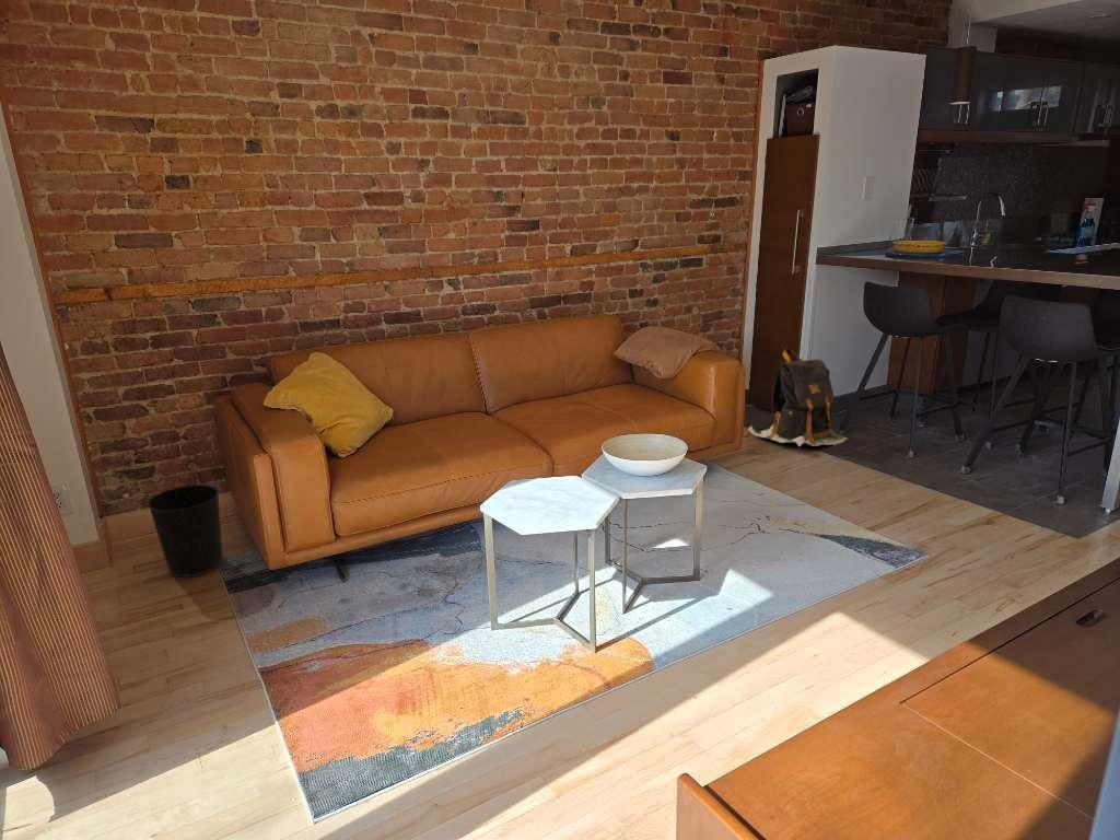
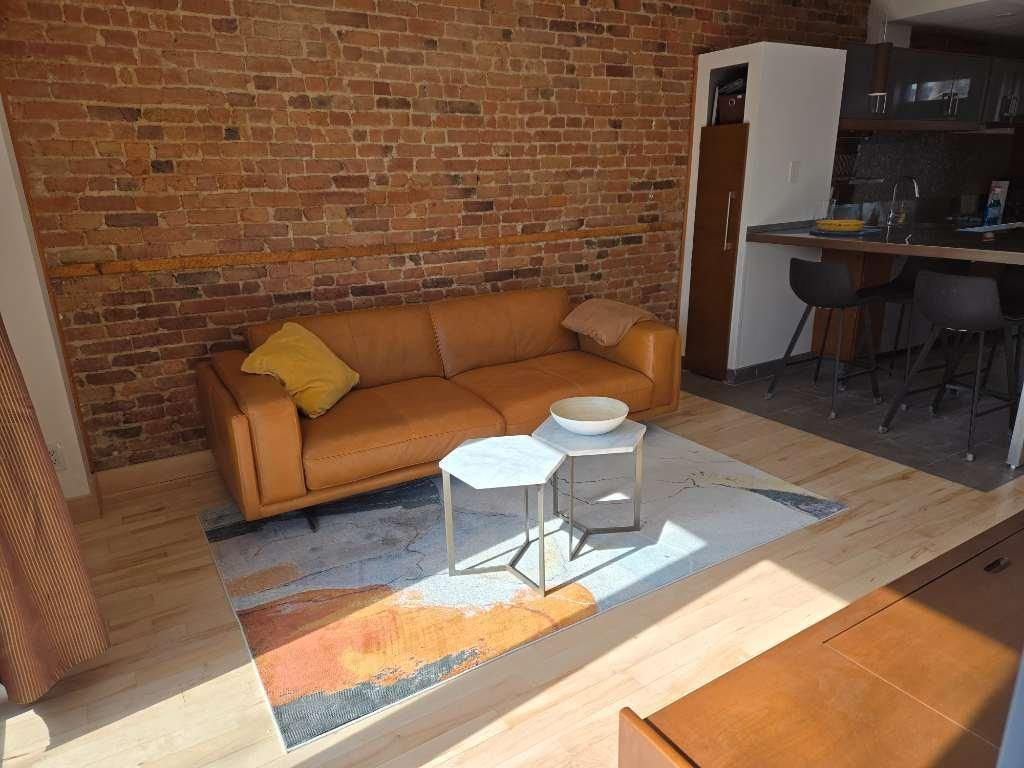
- wastebasket (189, 532)
- backpack (803, 397)
